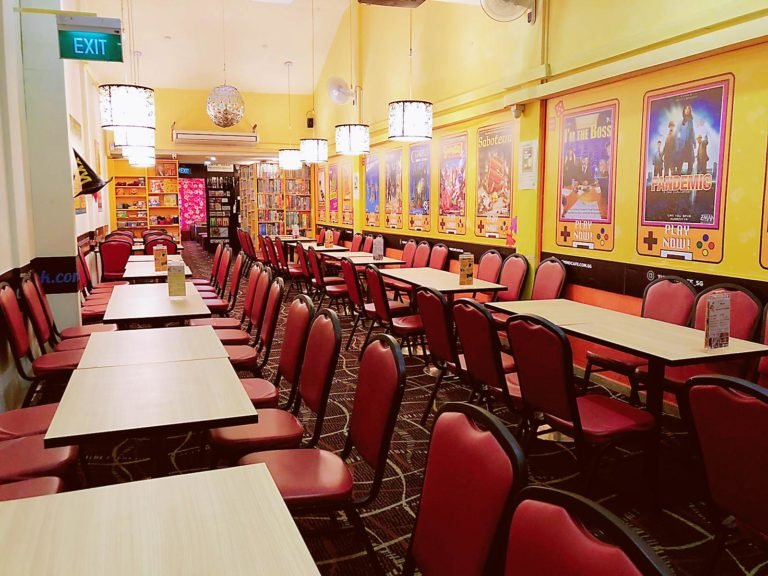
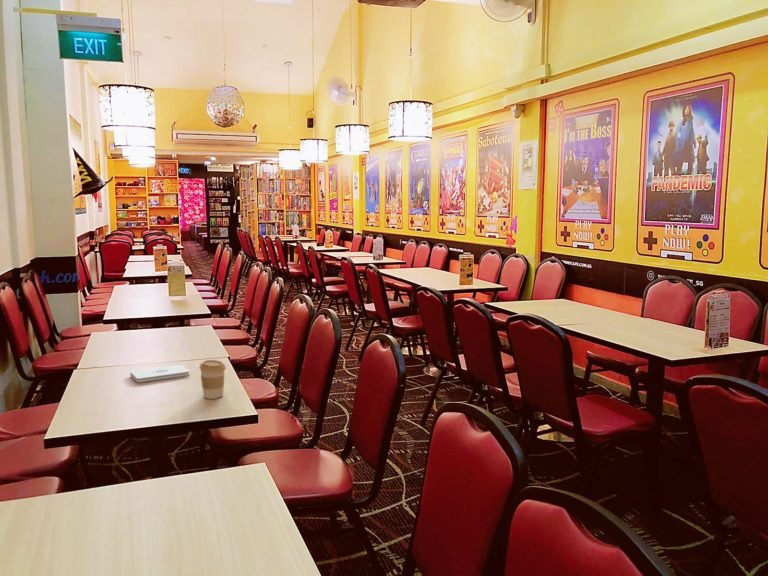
+ coffee cup (212, 378)
+ notepad (160, 373)
